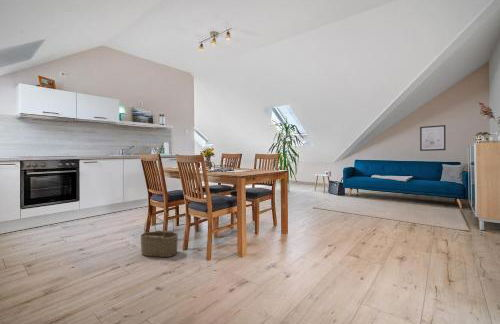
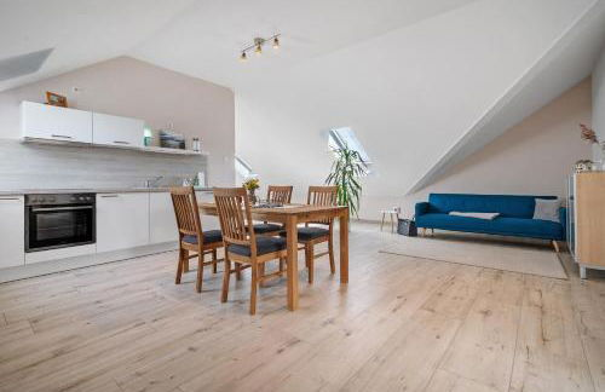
- wicker basket (159, 234)
- wall art (432, 138)
